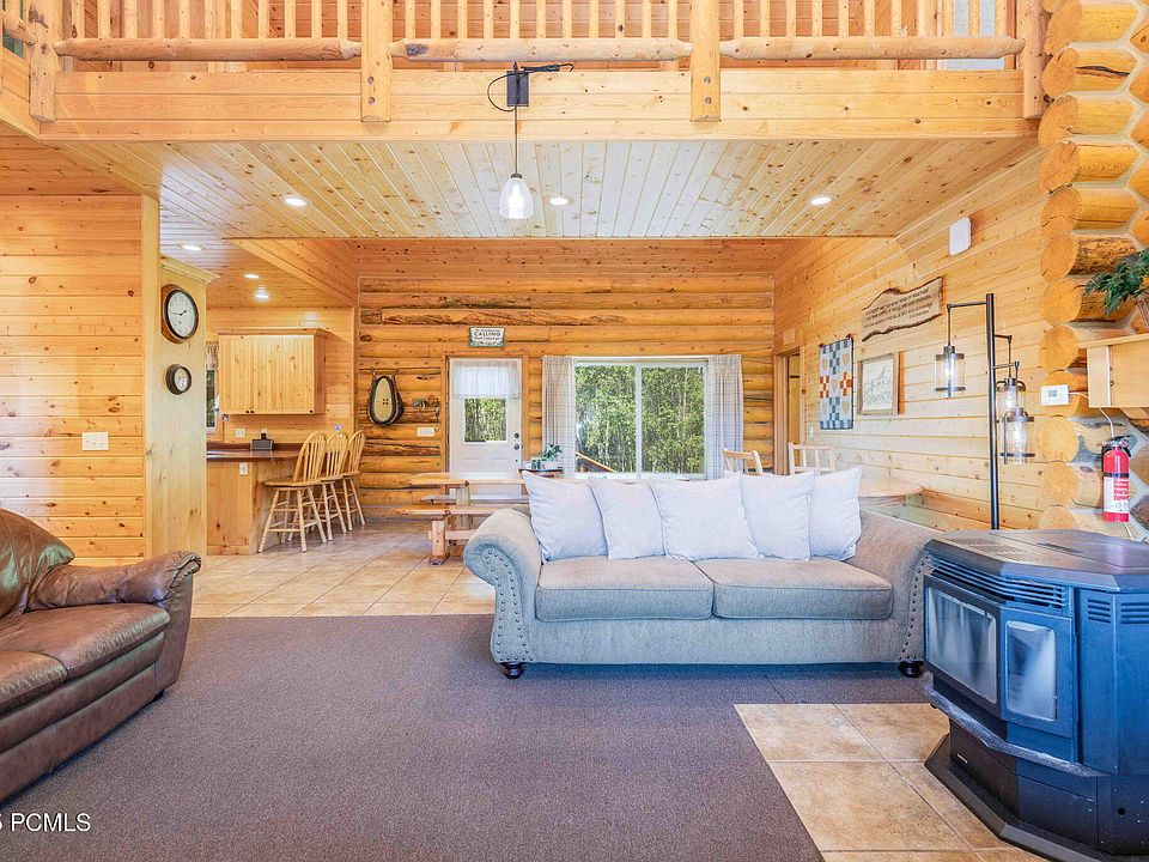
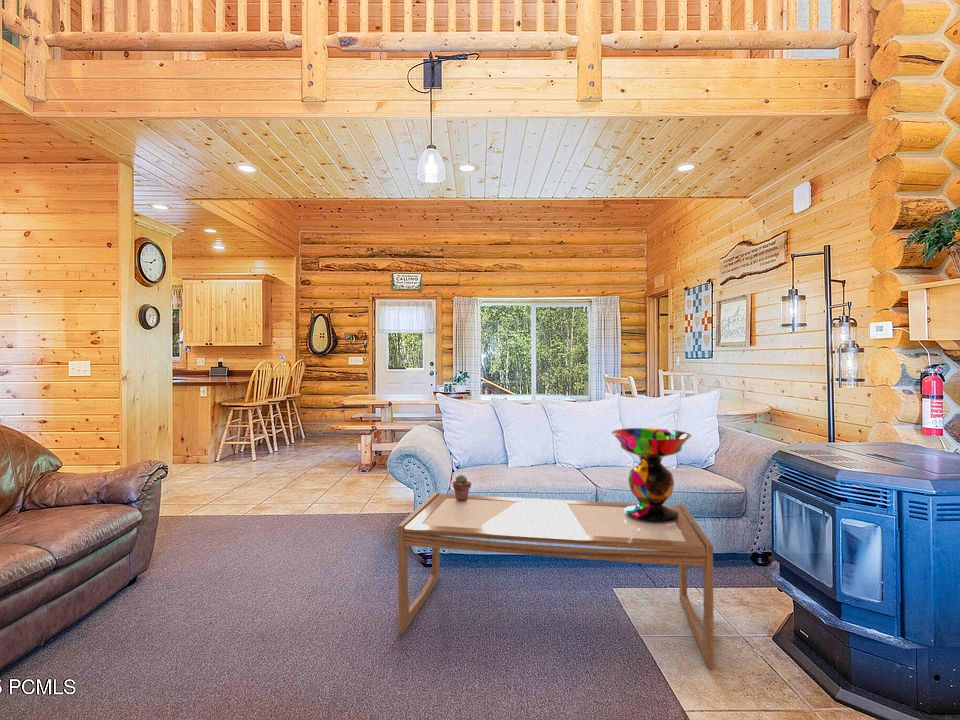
+ coffee table (553, 556)
+ potted succulent (461, 485)
+ decorative bowl (650, 472)
